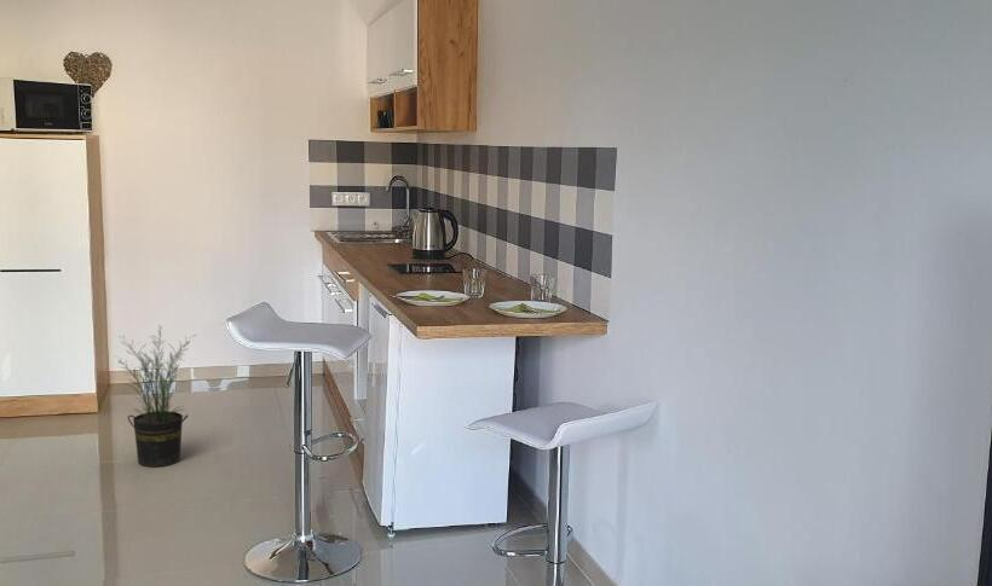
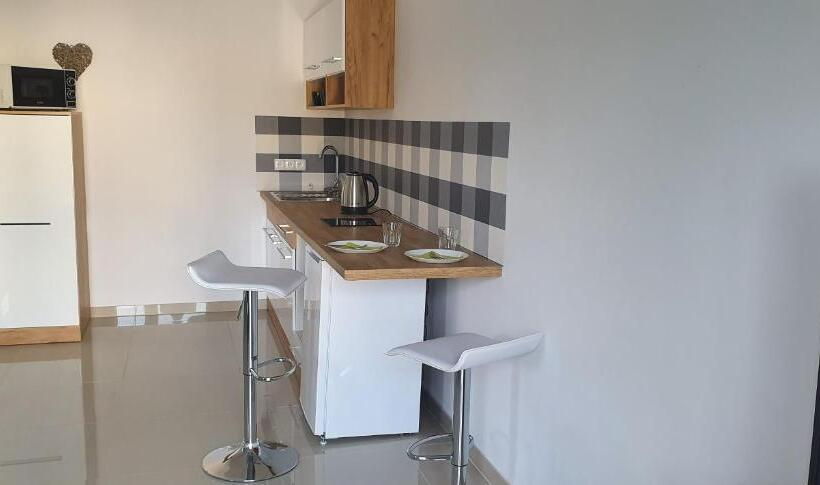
- potted plant (156, 395)
